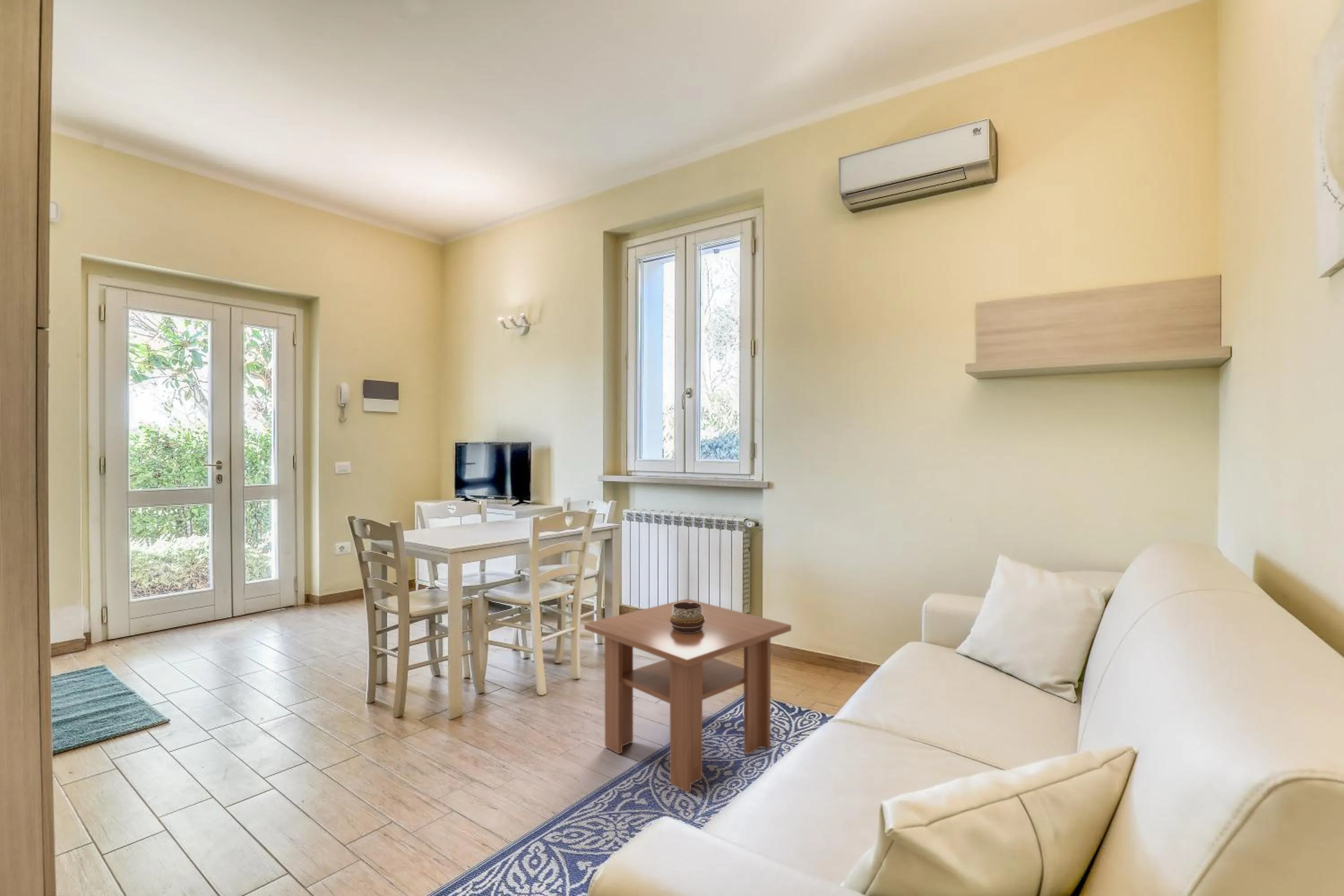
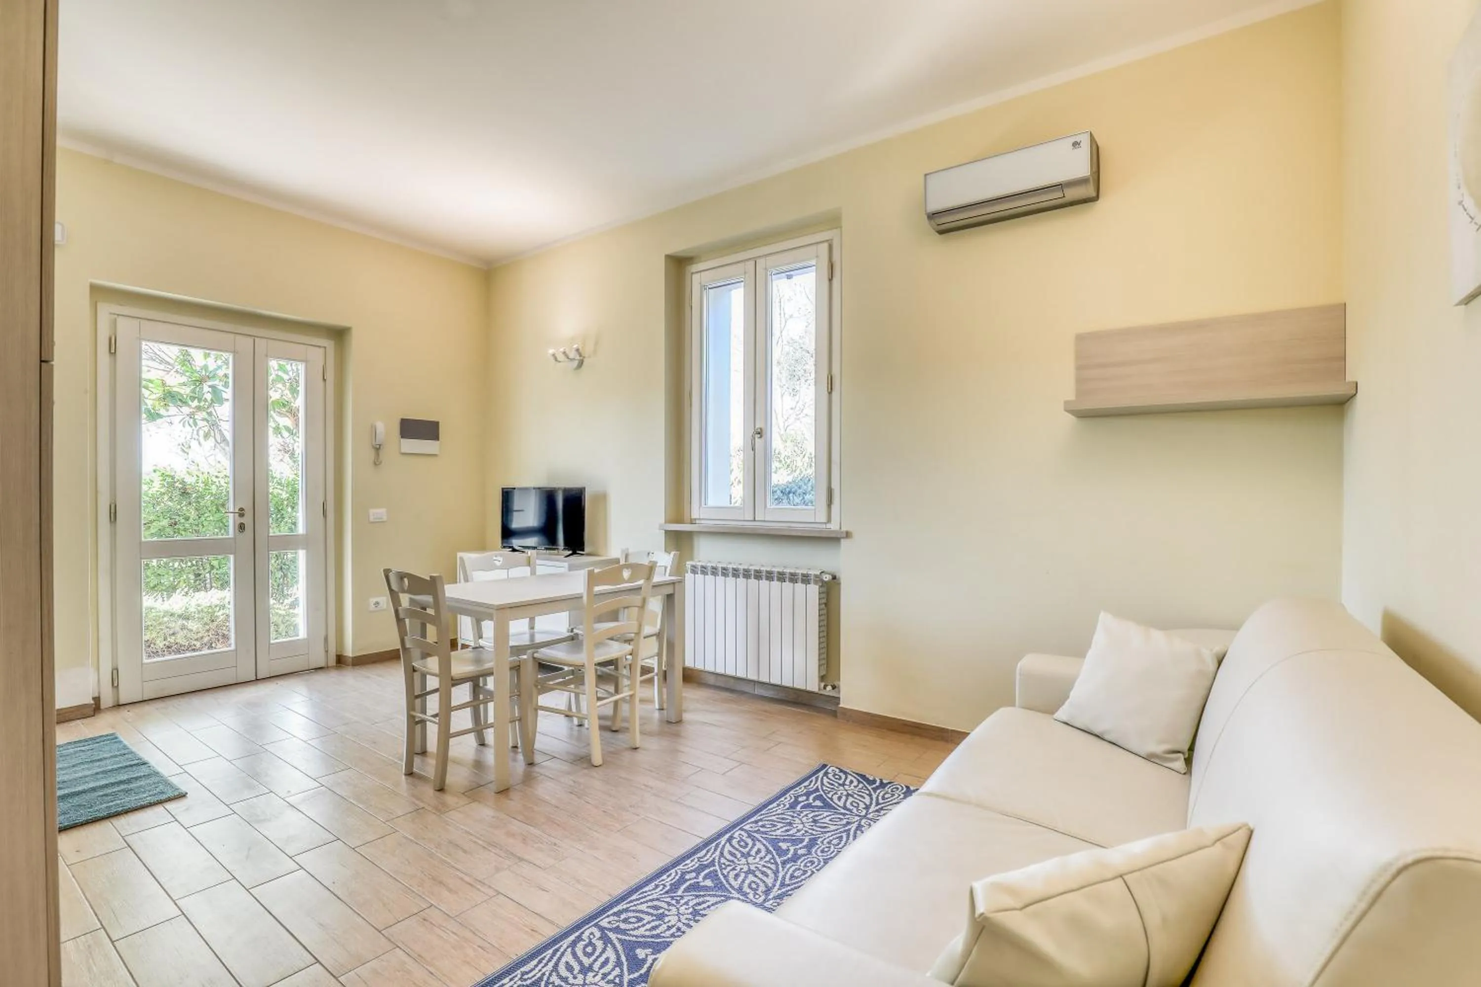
- decorative bowl (687, 616)
- coffee table (687, 685)
